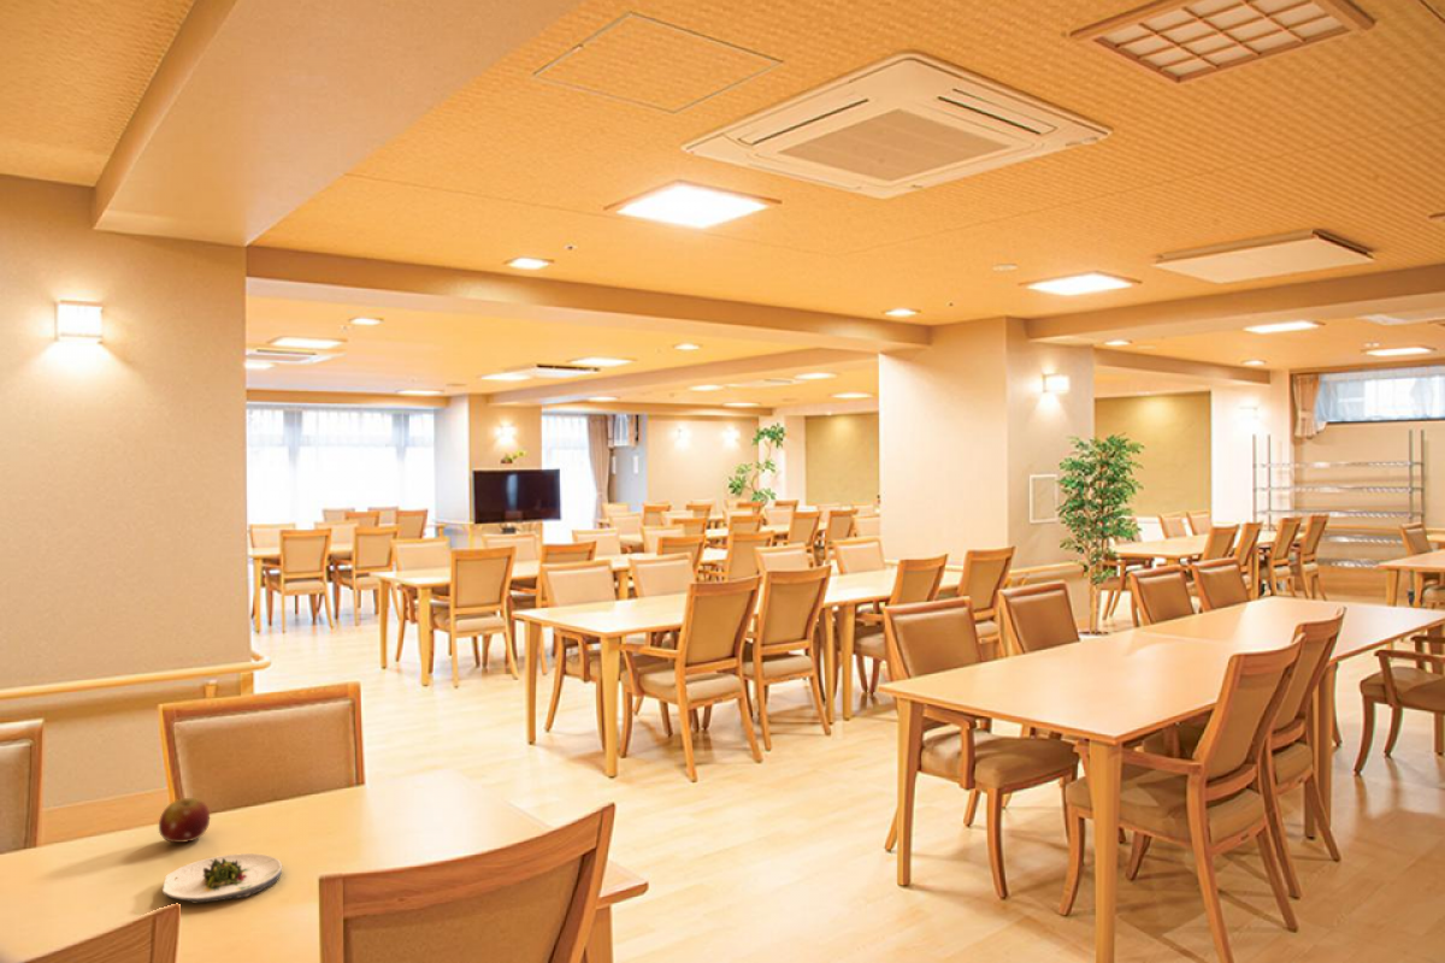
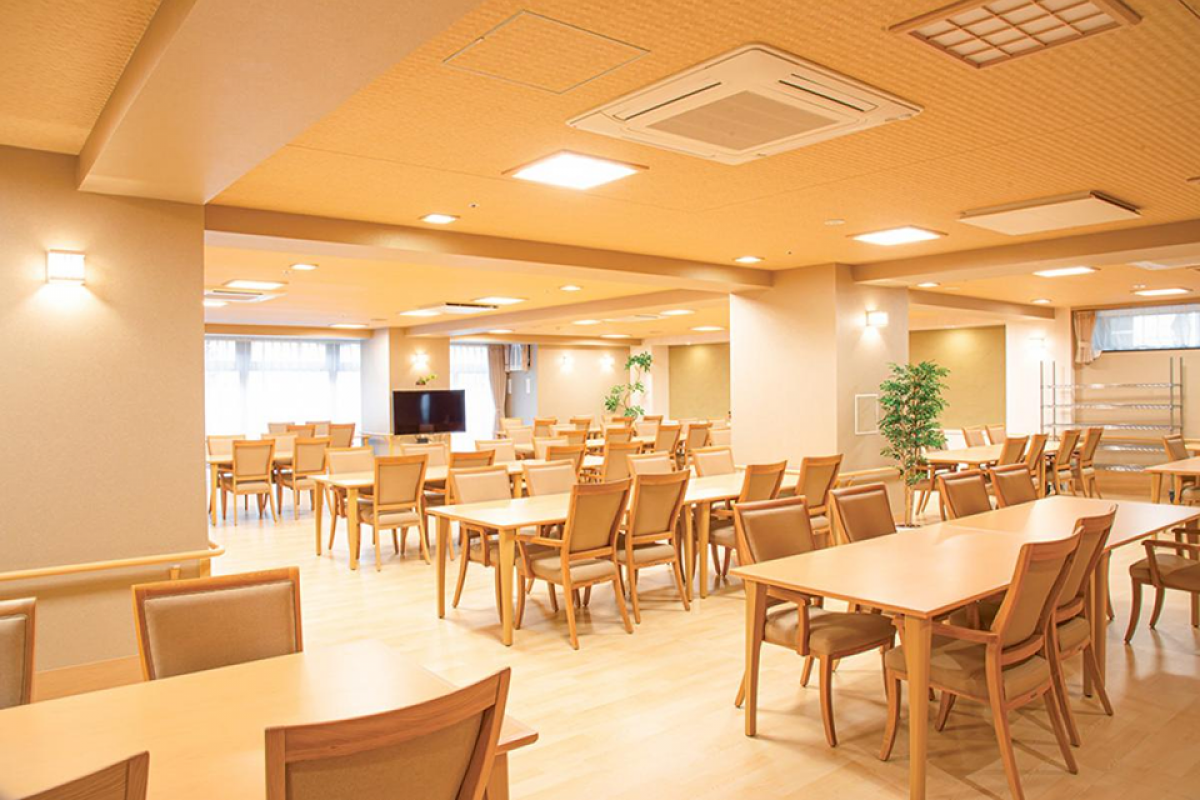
- salad plate (224, 869)
- fruit (184, 820)
